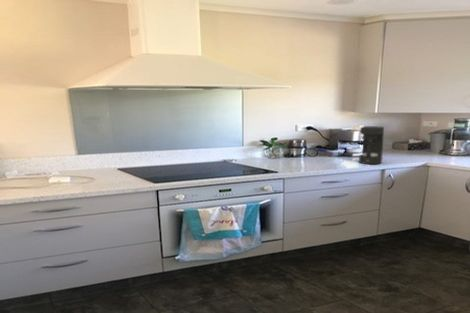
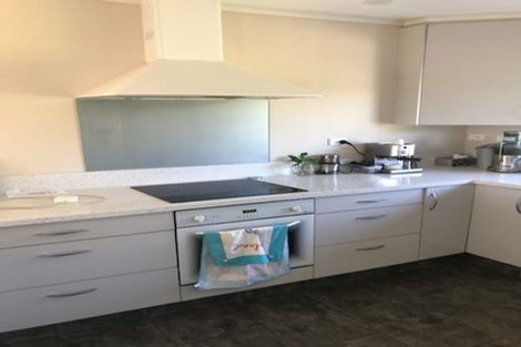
- coffee maker (371, 144)
